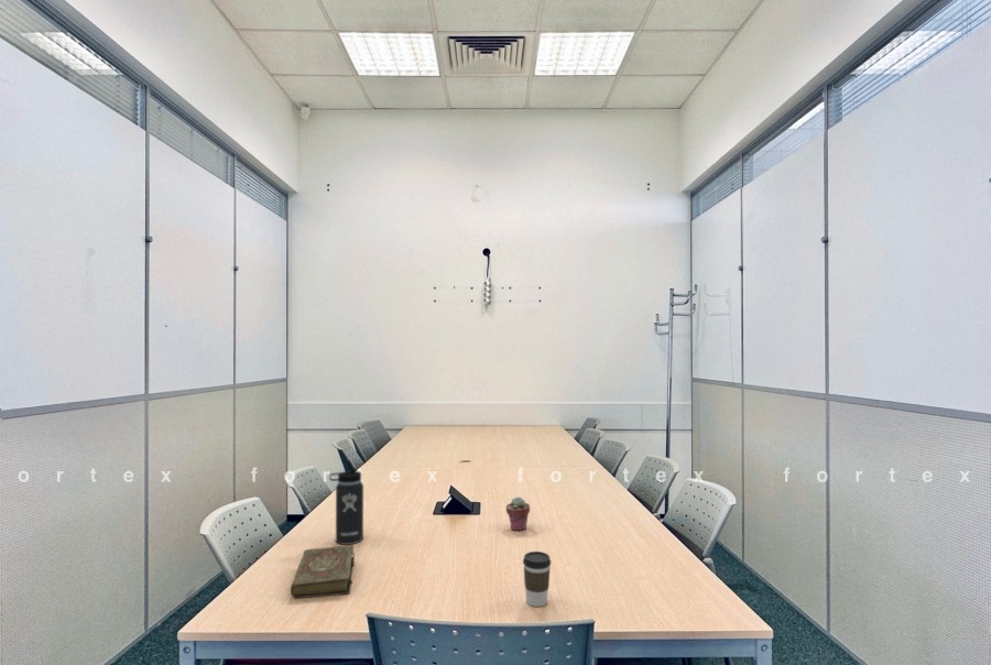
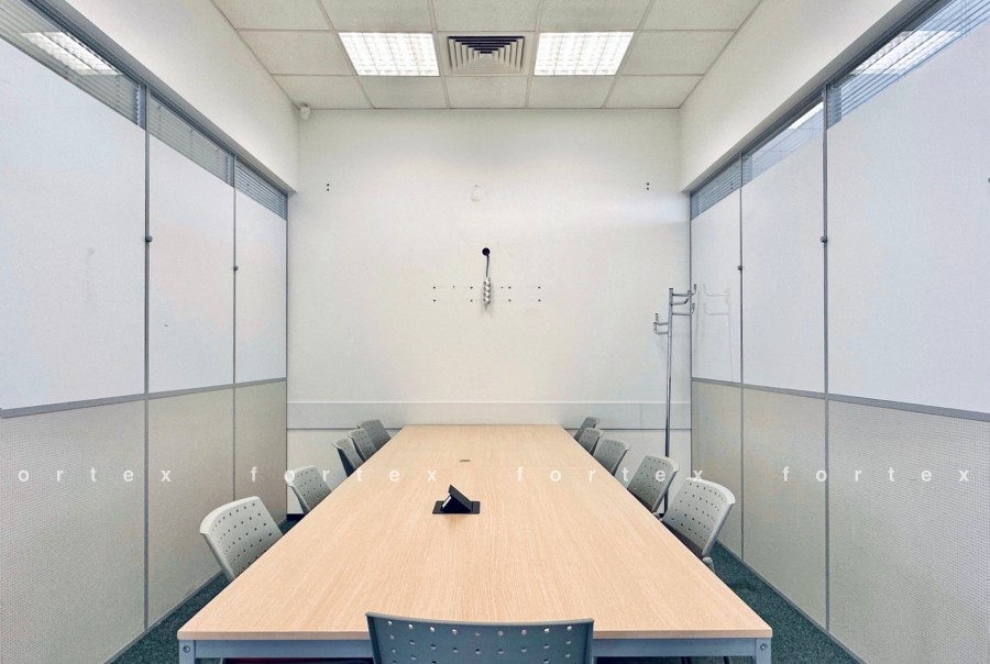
- potted succulent (518, 512)
- thermos bottle (346, 500)
- book (325, 569)
- coffee cup (536, 578)
